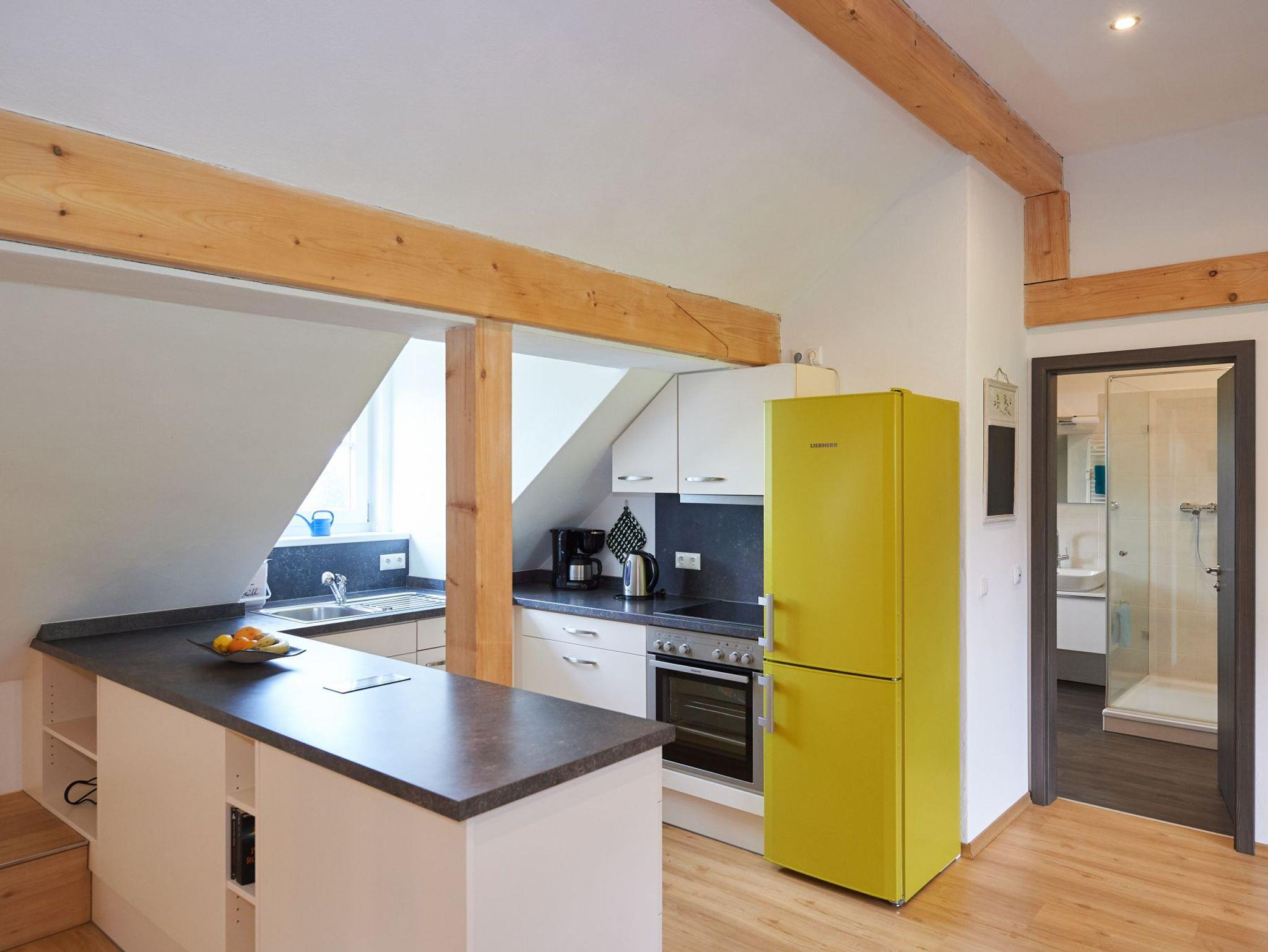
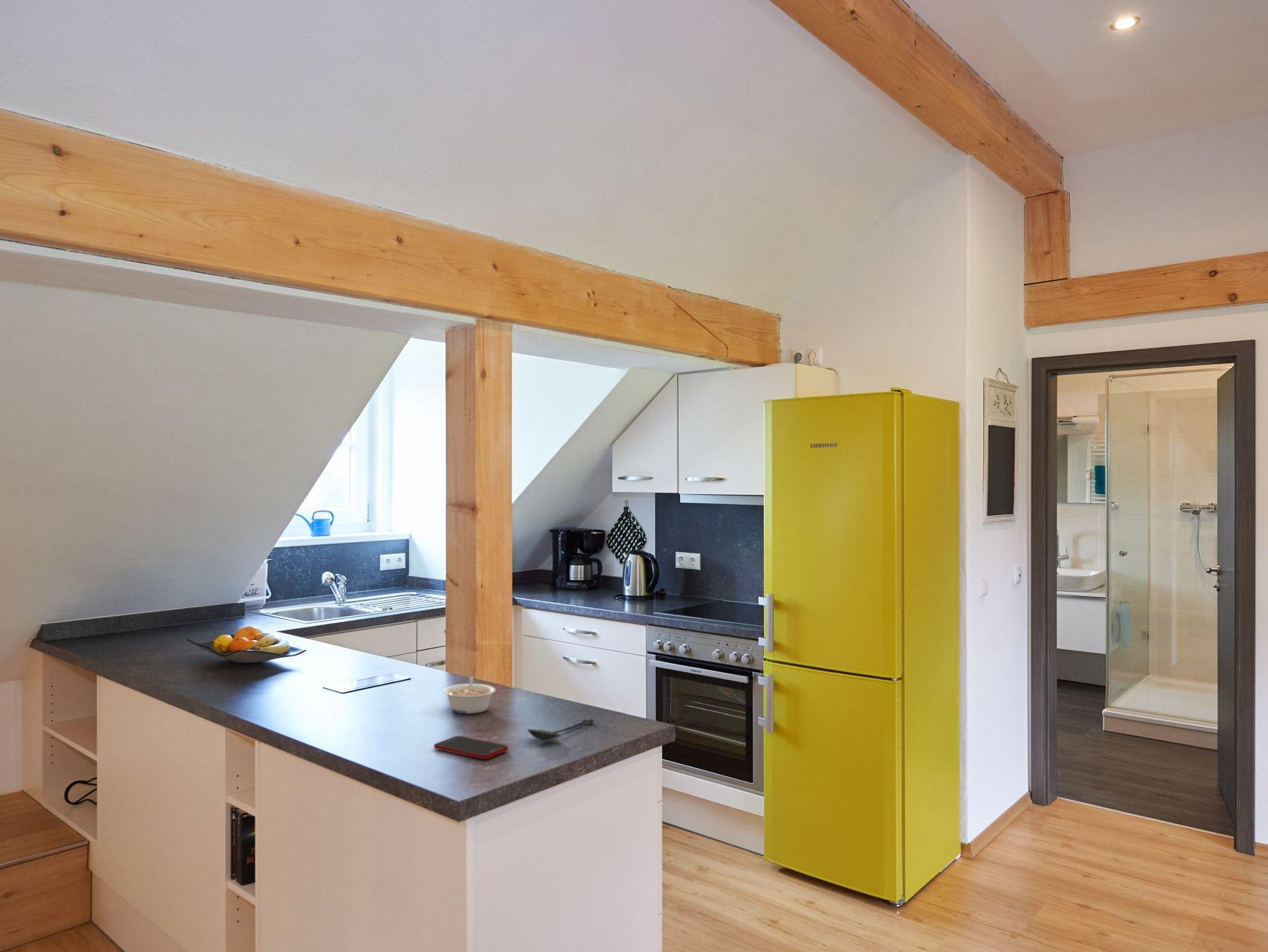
+ spoon (566, 728)
+ legume (468, 697)
+ cell phone (471, 747)
